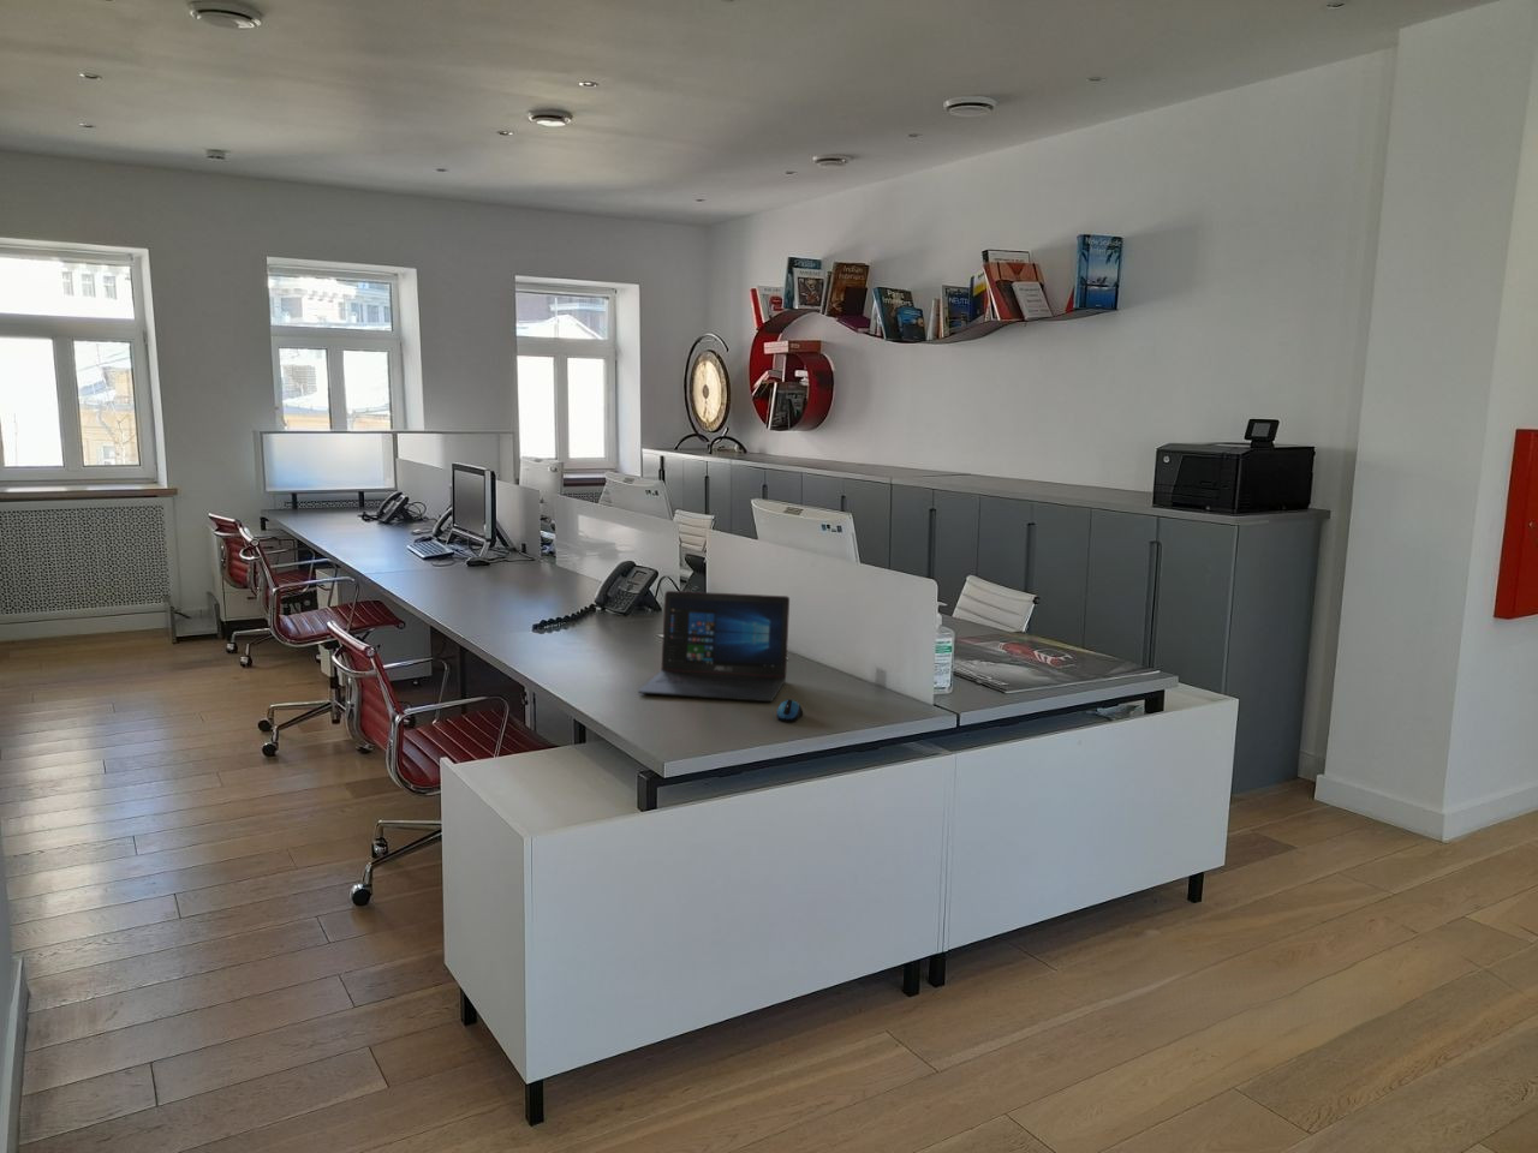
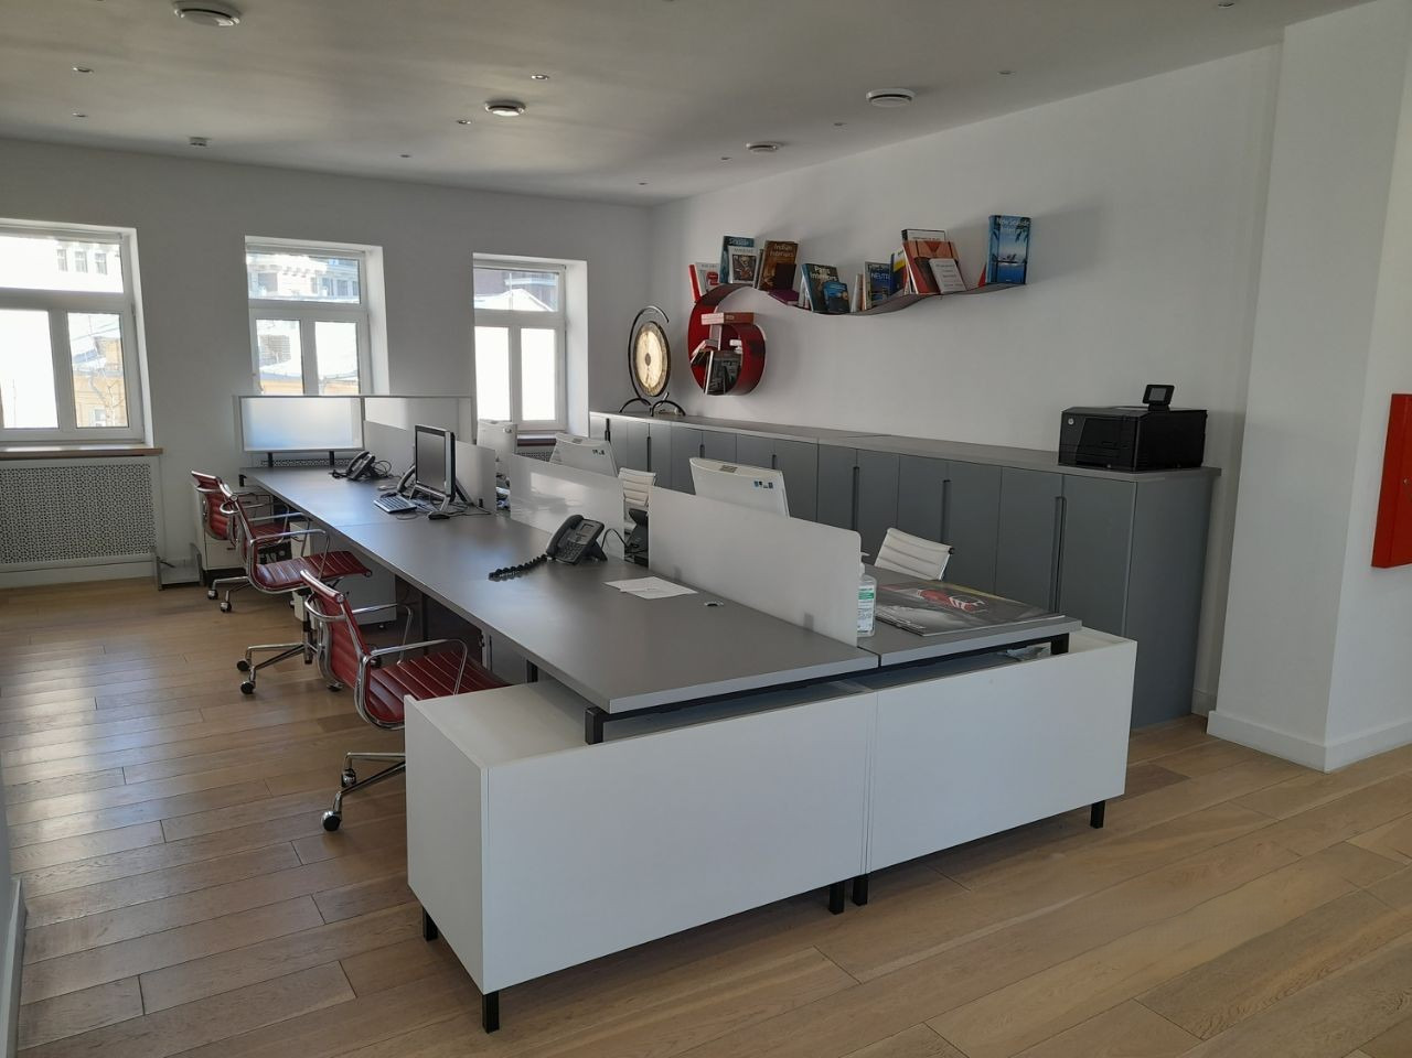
- computer mouse (790, 709)
- laptop (715, 644)
